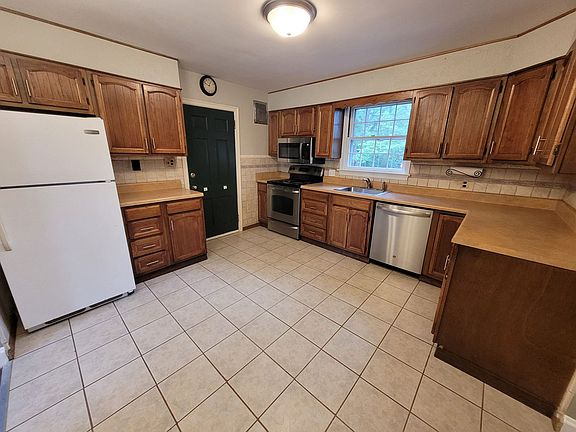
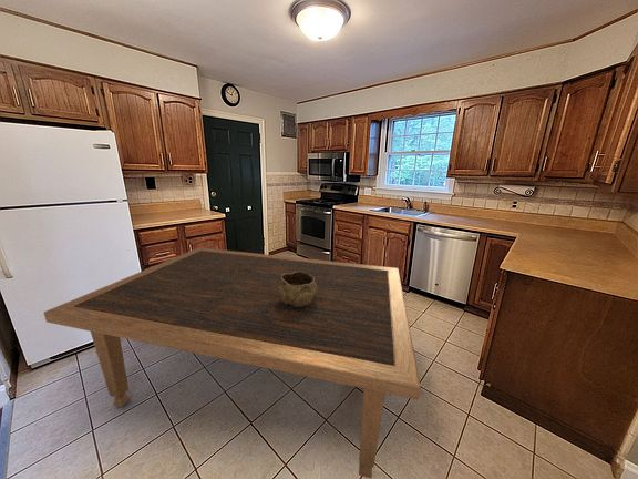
+ dining table (260, 332)
+ decorative bowl (298, 289)
